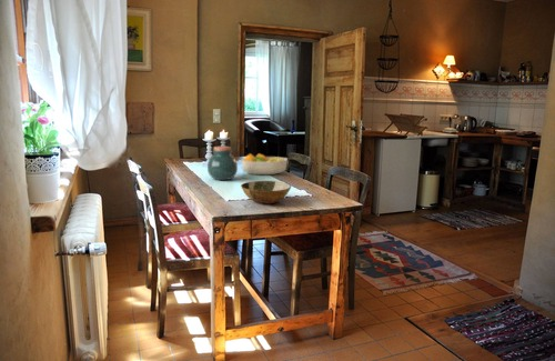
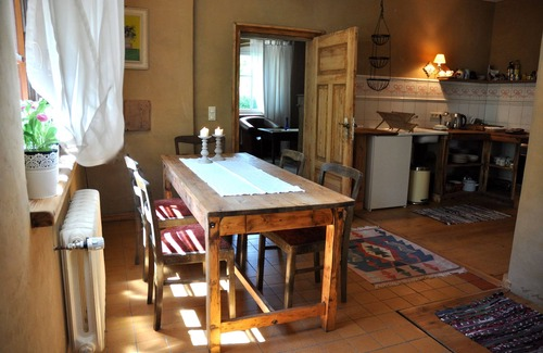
- fruit bowl (264, 162)
- jar (222, 163)
- bowl (265, 193)
